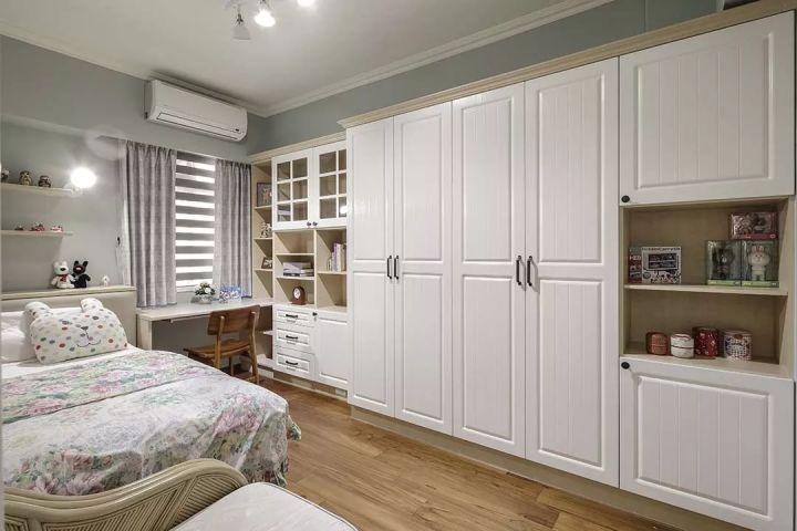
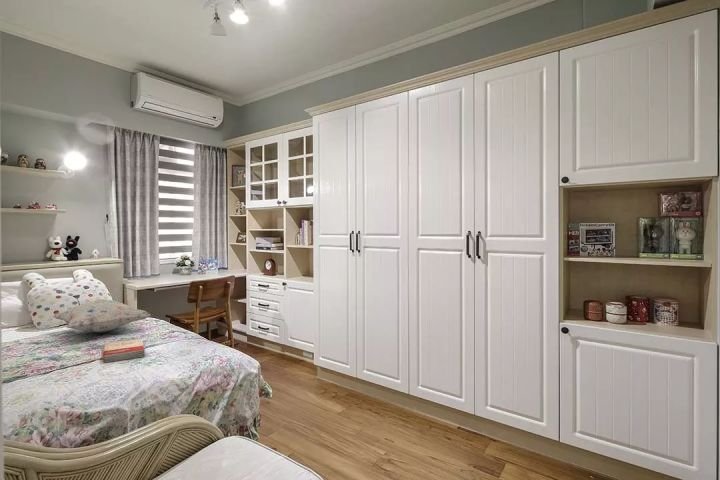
+ decorative pillow (101, 315)
+ book (123, 349)
